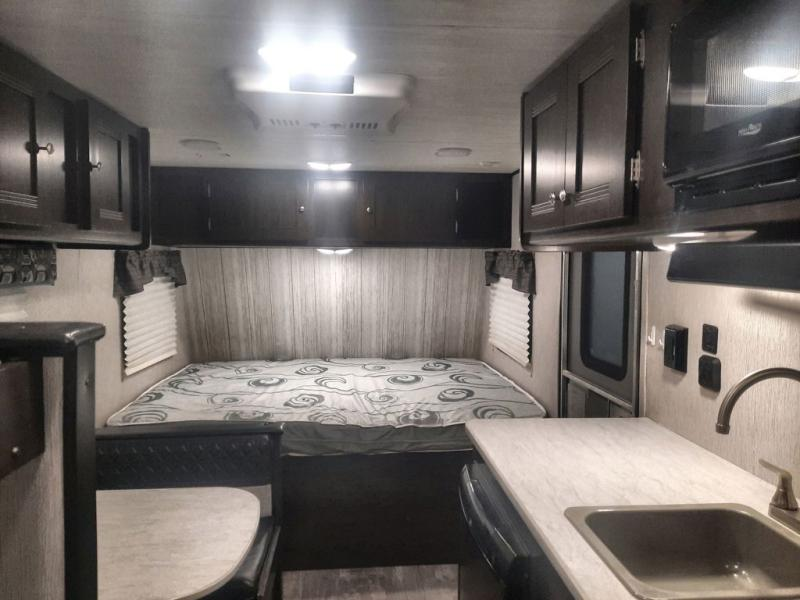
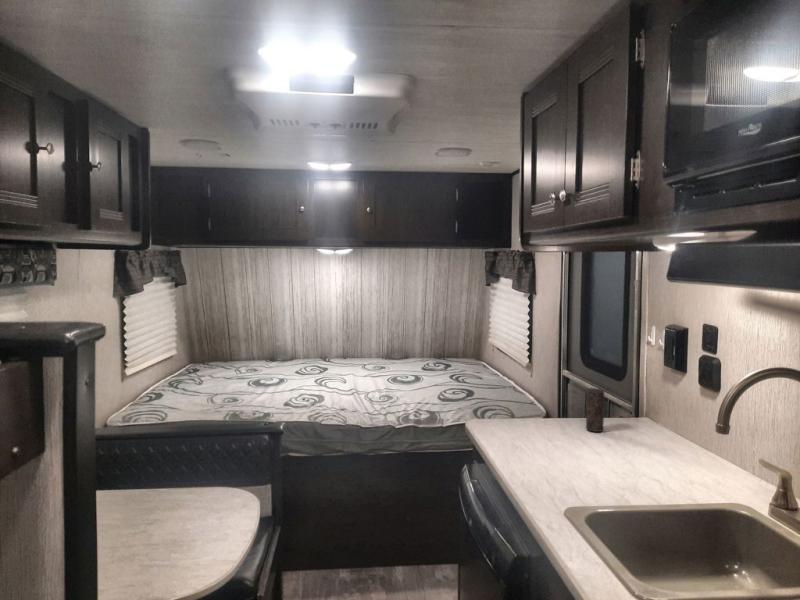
+ candle (595, 409)
